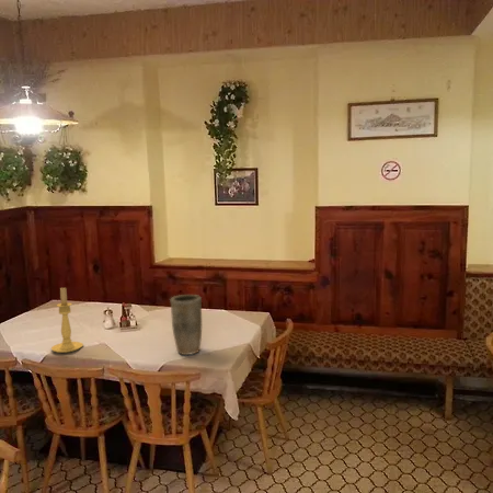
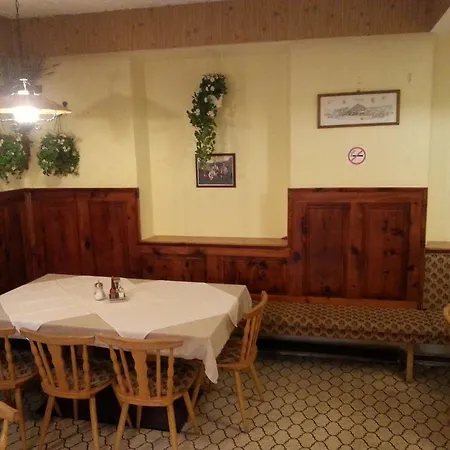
- candle holder (65, 318)
- vase (186, 324)
